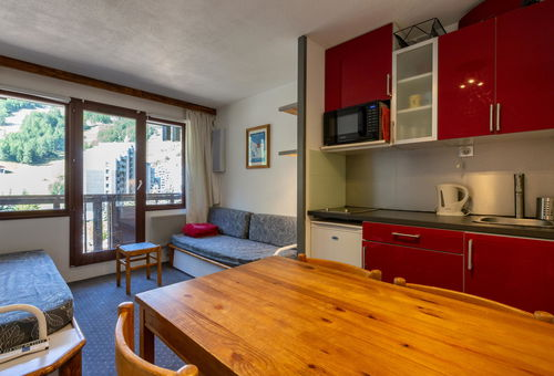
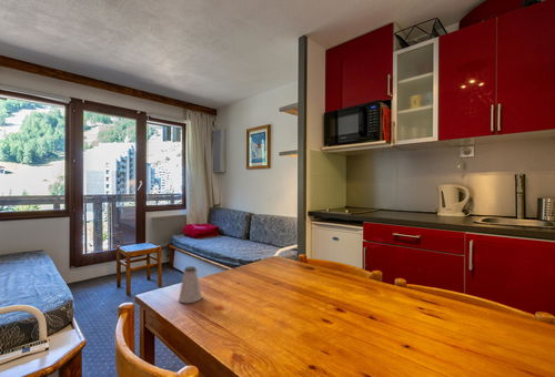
+ saltshaker (190, 283)
